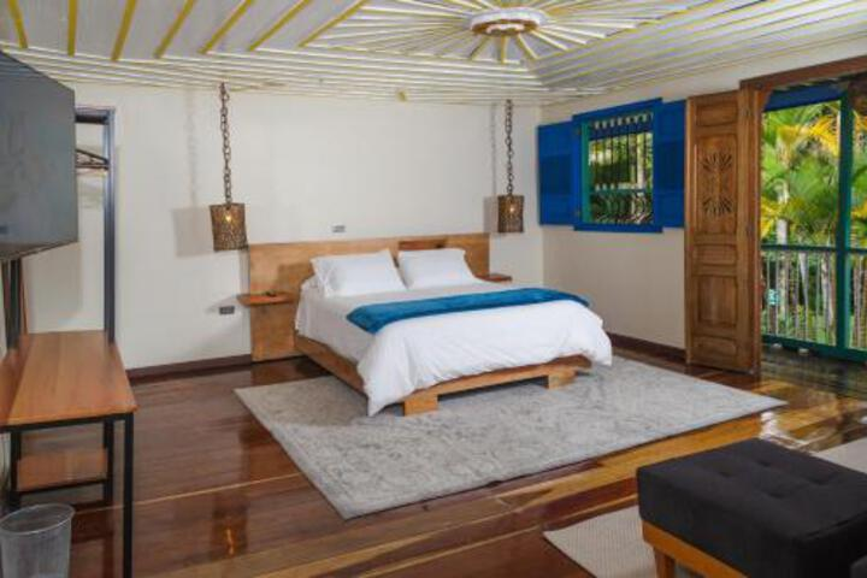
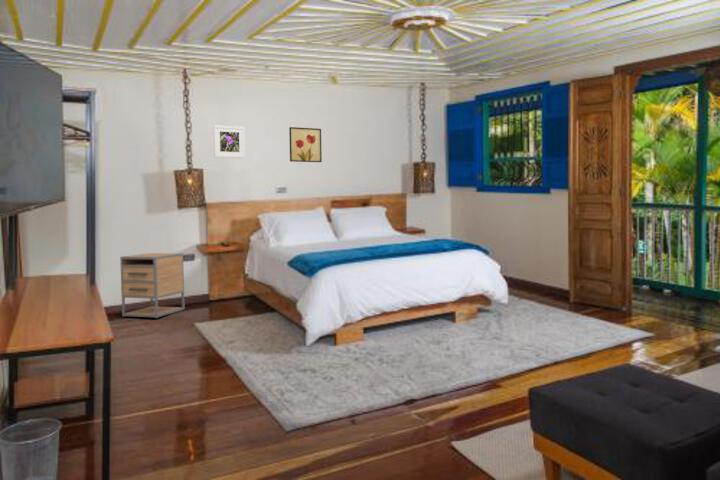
+ wall art (305, 145)
+ nightstand (153, 284)
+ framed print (229, 141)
